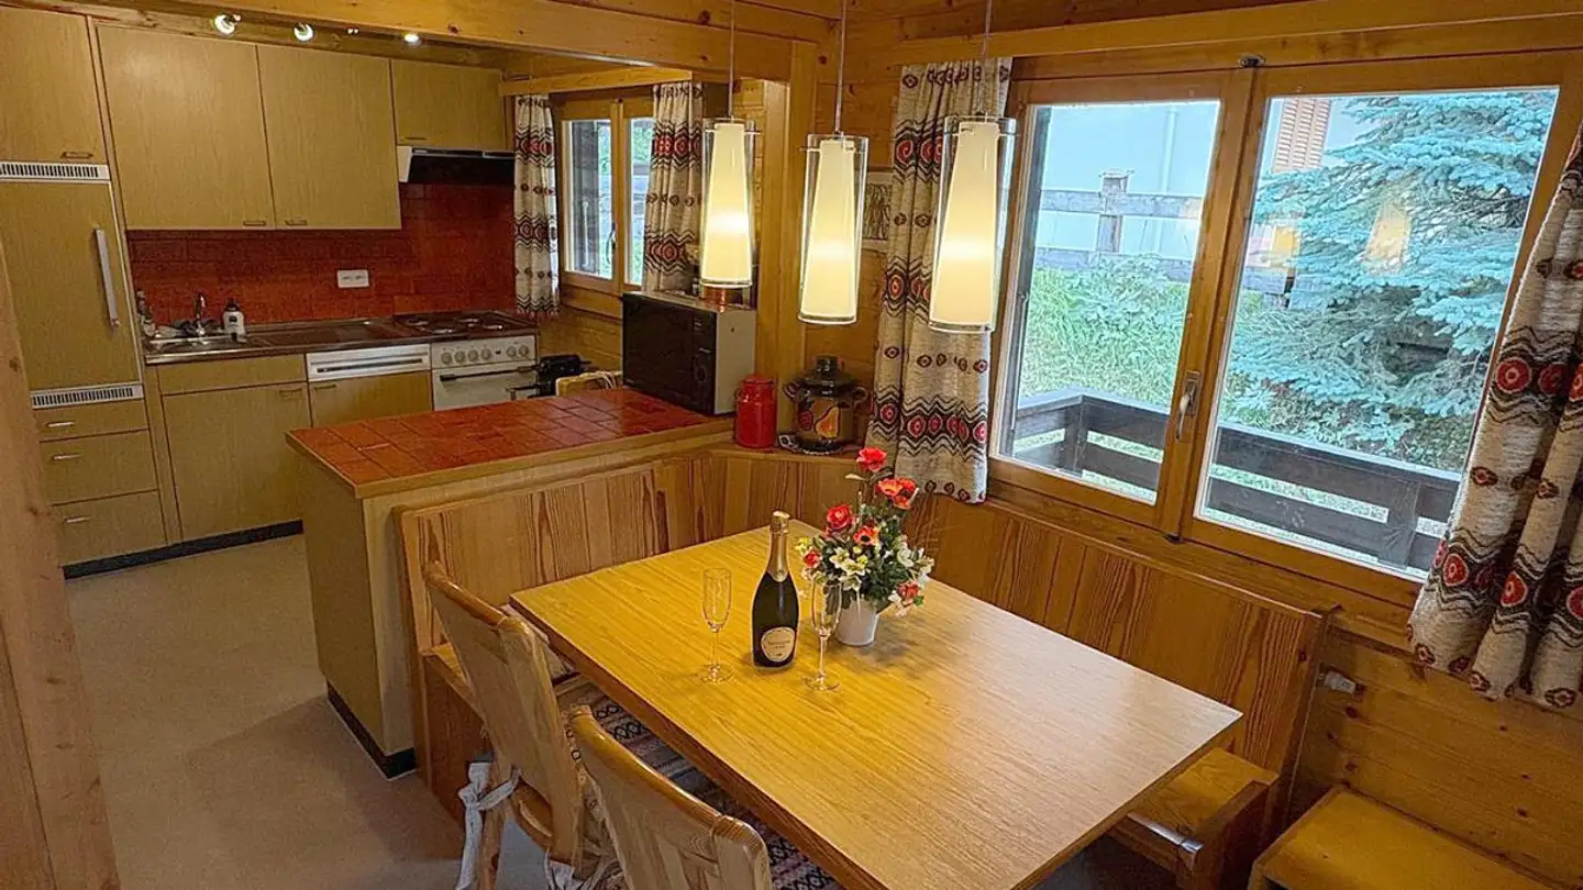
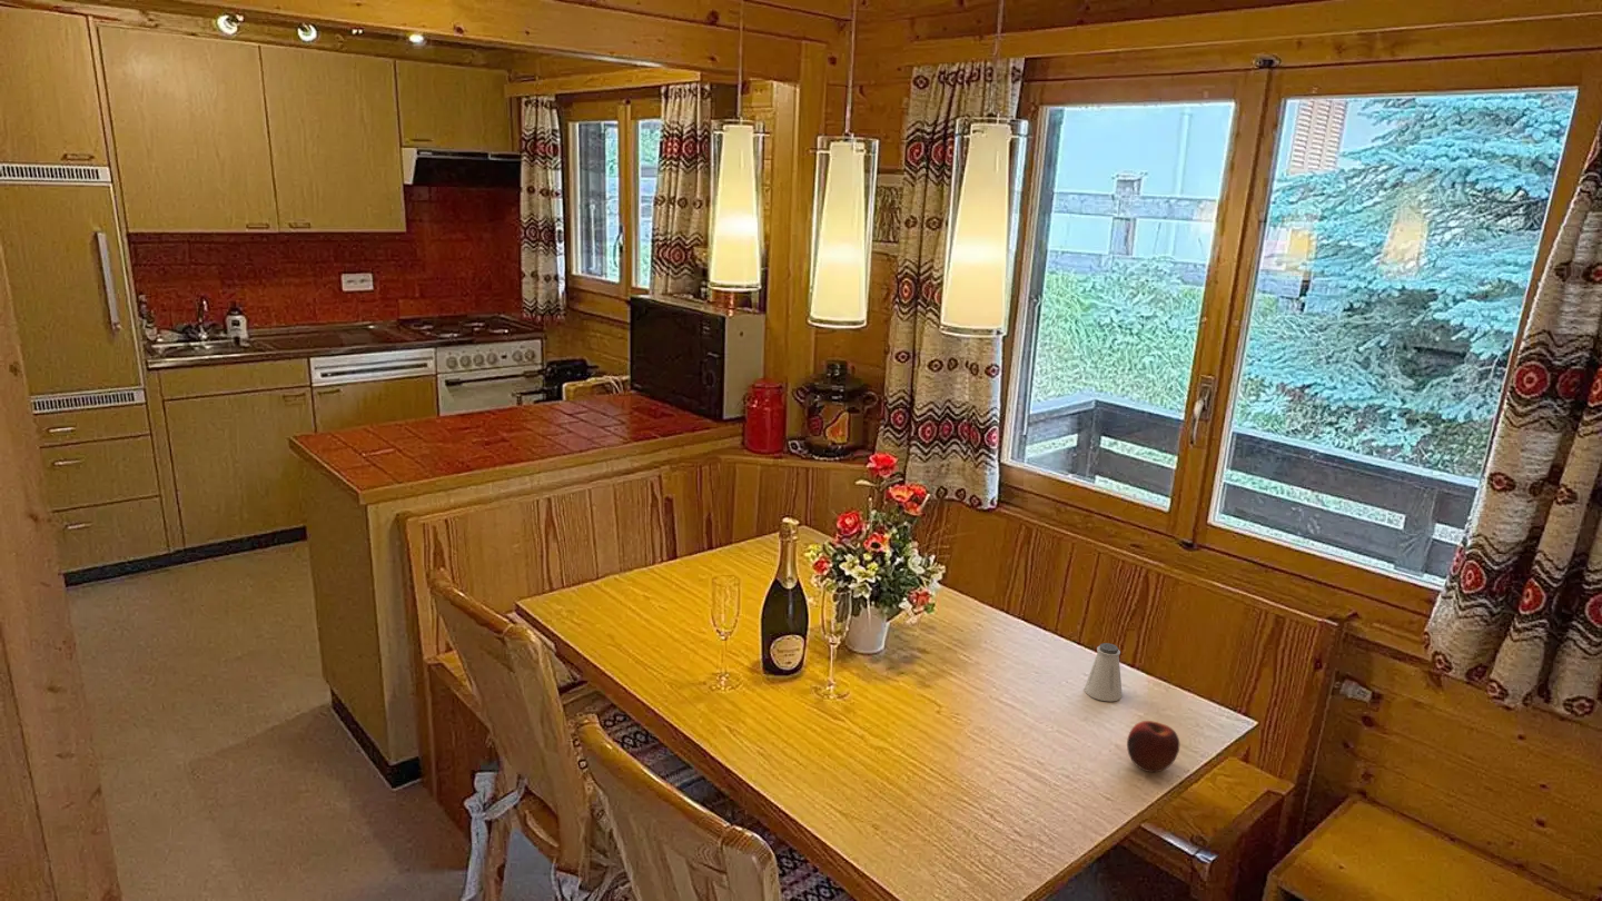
+ apple (1153, 746)
+ saltshaker (1106, 670)
